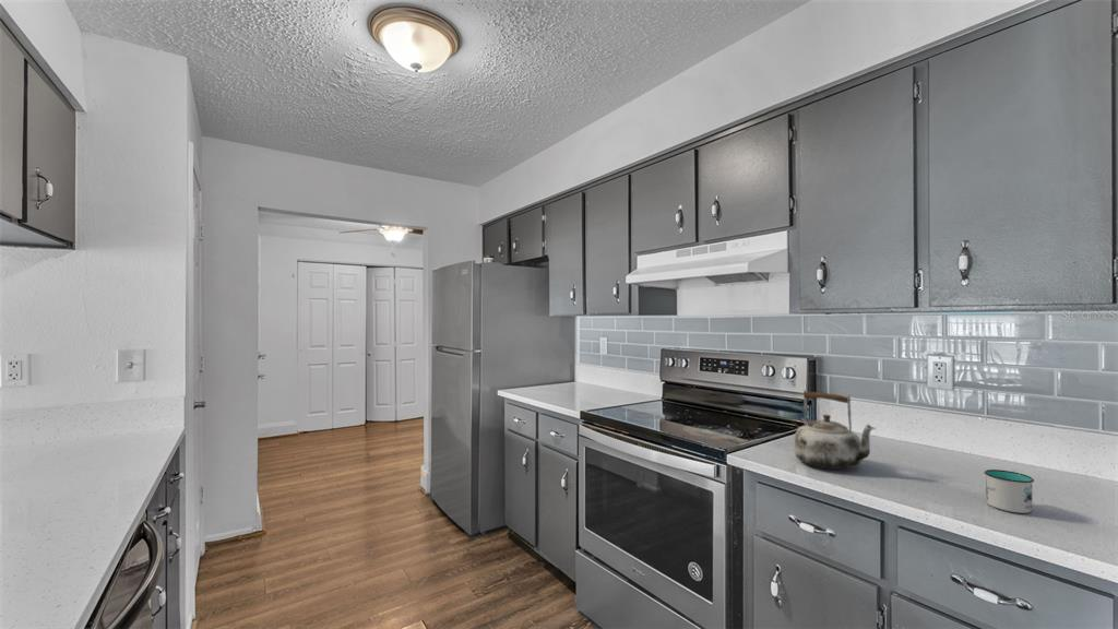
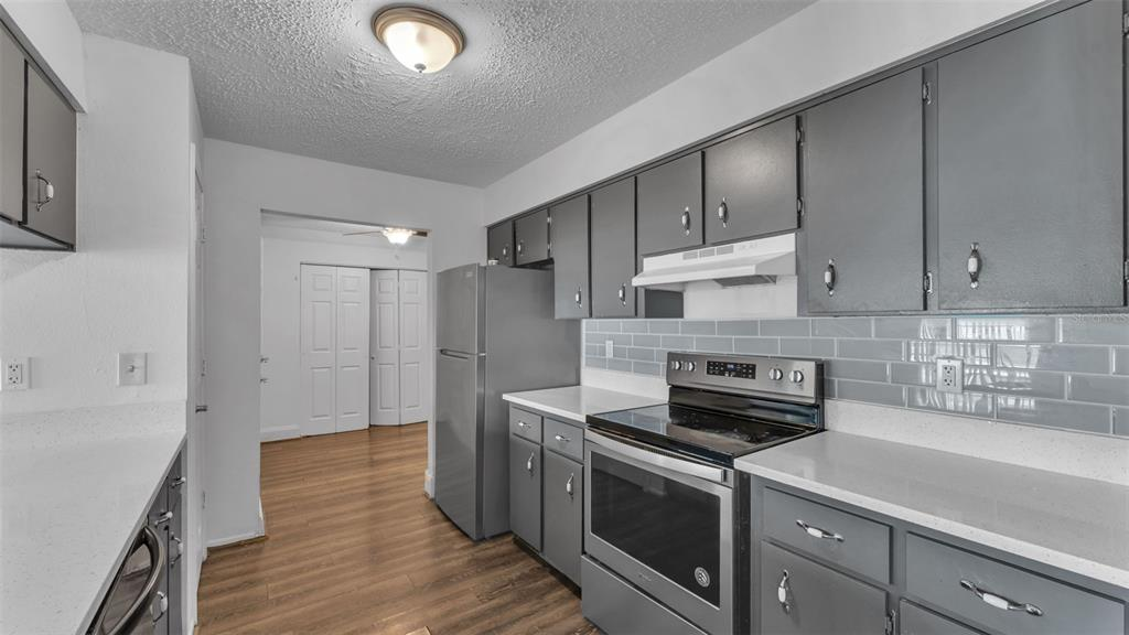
- kettle (834, 429)
- mug (1010, 489)
